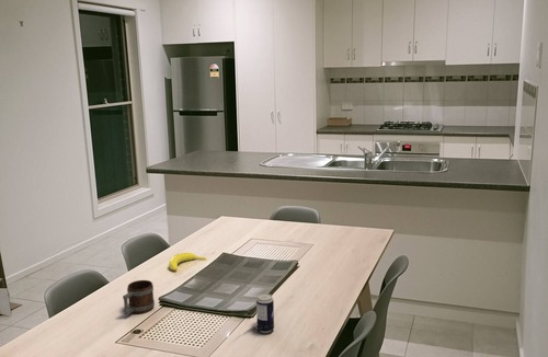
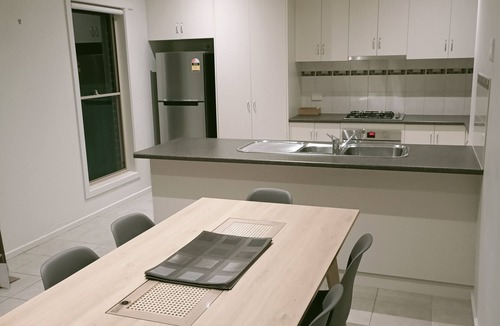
- banana (184, 260)
- beverage can (265, 313)
- mug (137, 298)
